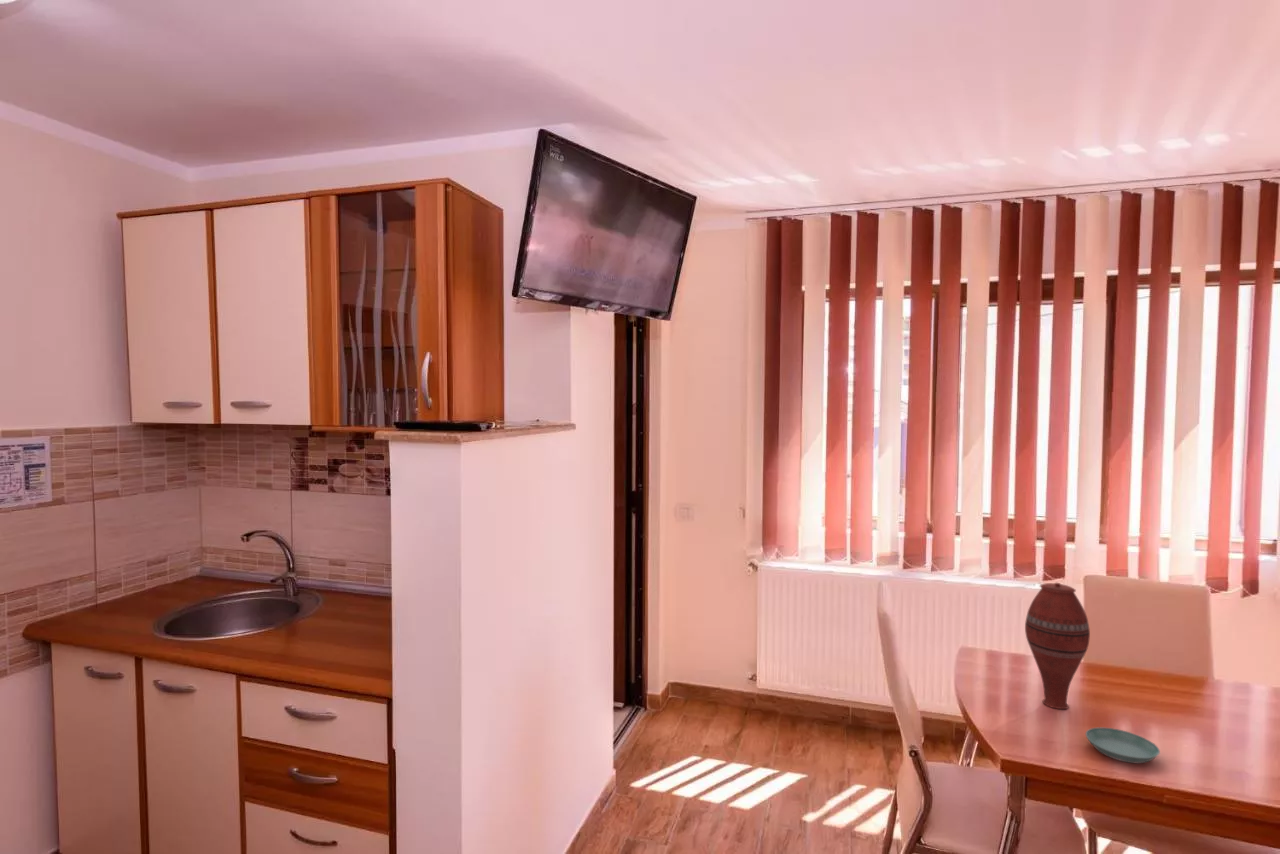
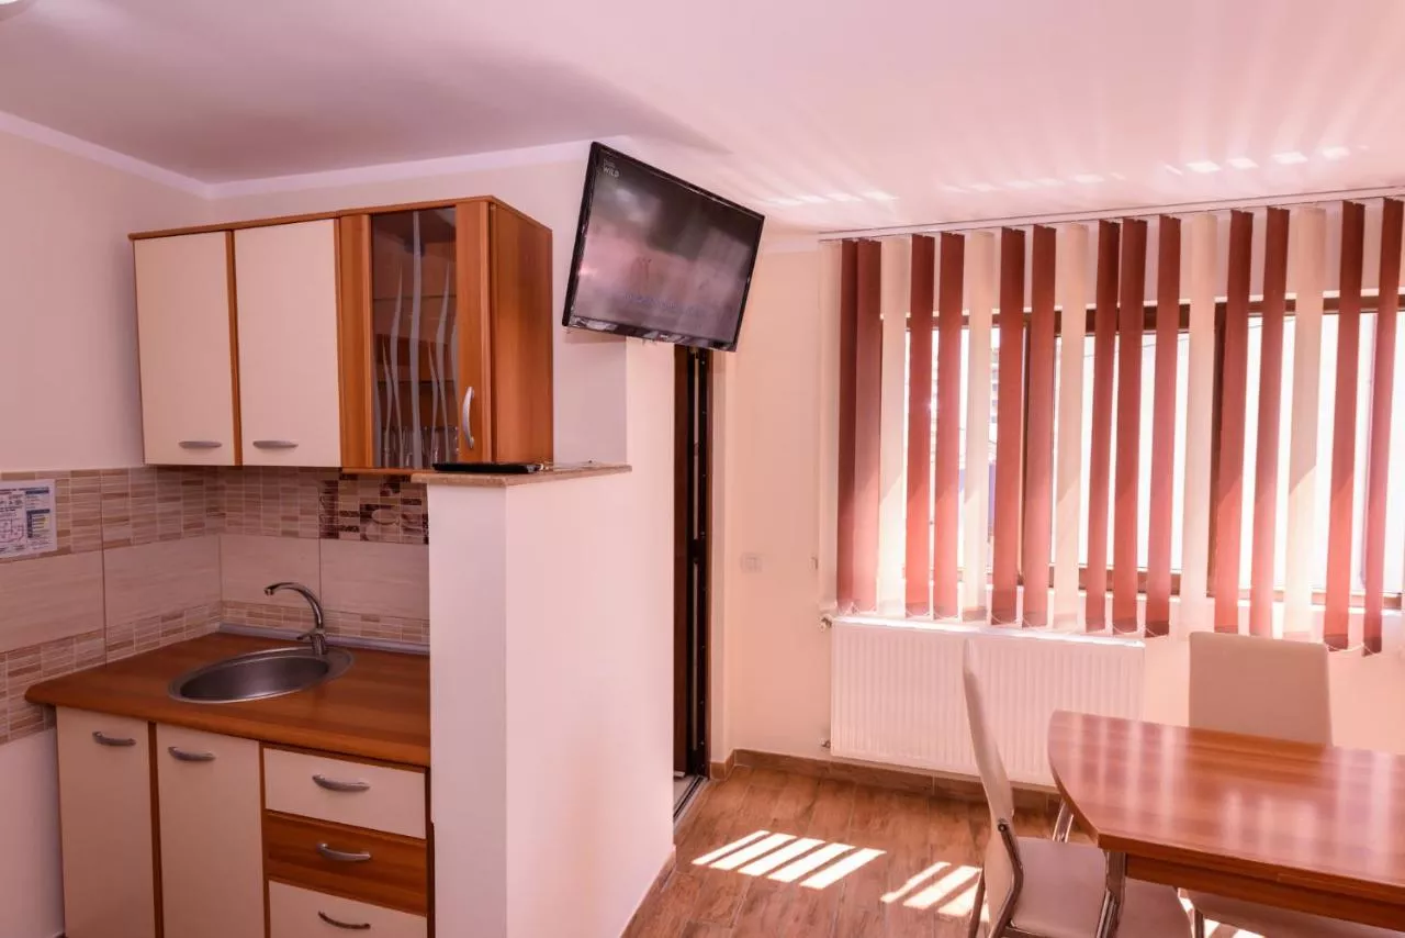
- vase (1056, 643)
- saucer (1121, 746)
